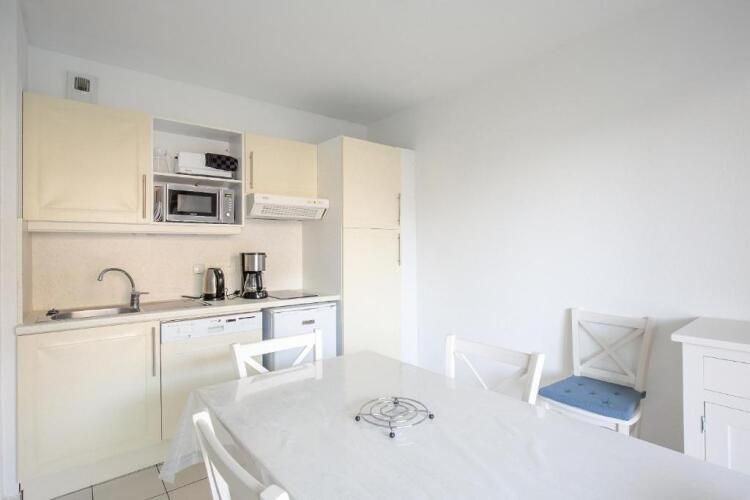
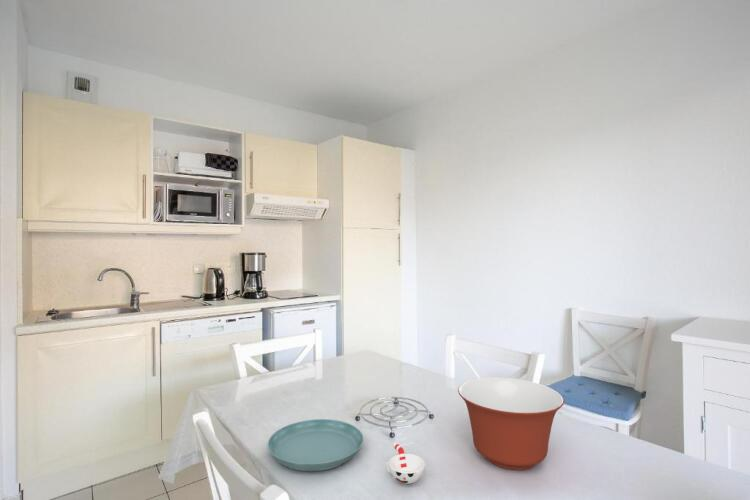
+ cup (405, 465)
+ saucer (316, 444)
+ mixing bowl (509, 424)
